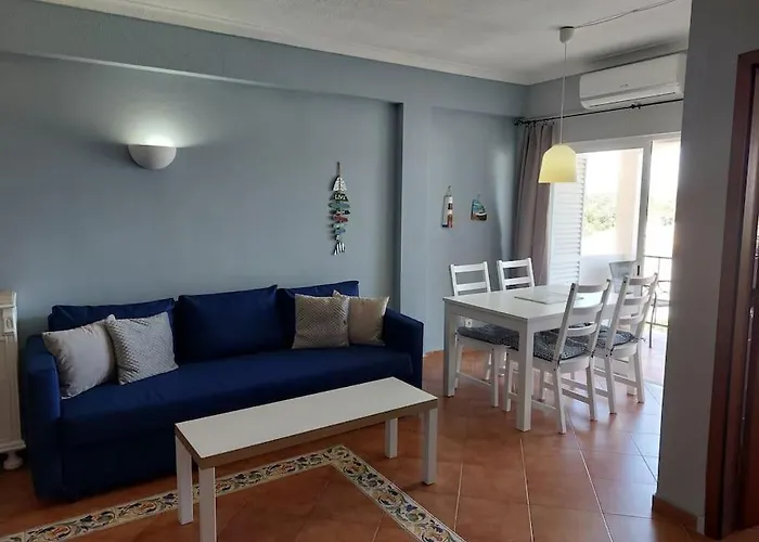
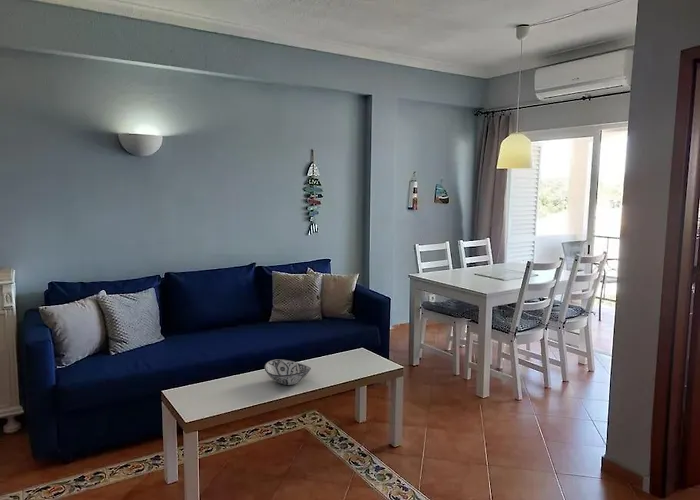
+ decorative bowl (287, 373)
